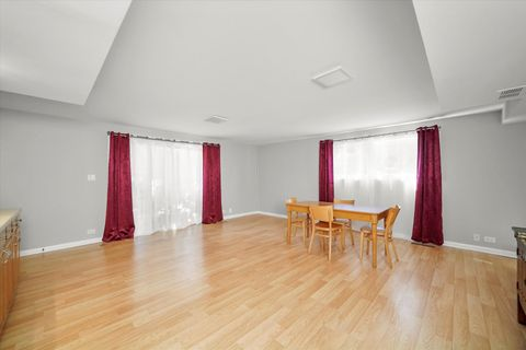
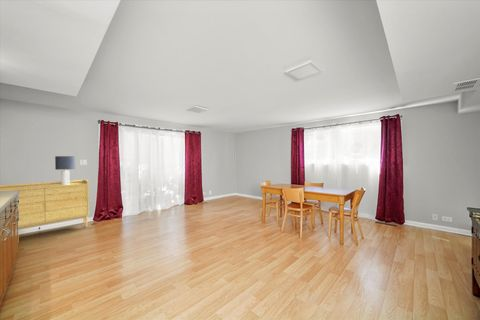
+ lamp (65, 170)
+ sideboard (45, 207)
